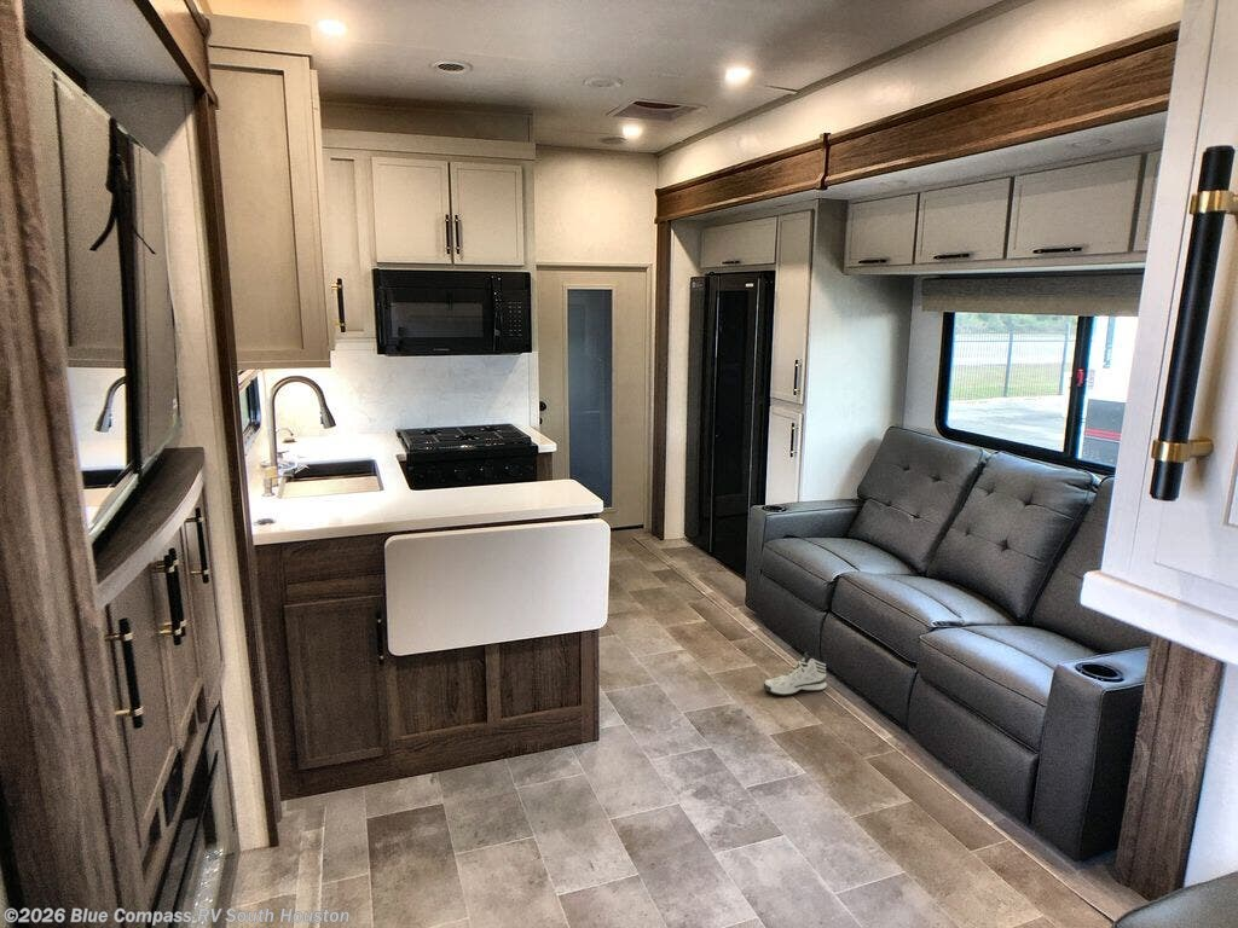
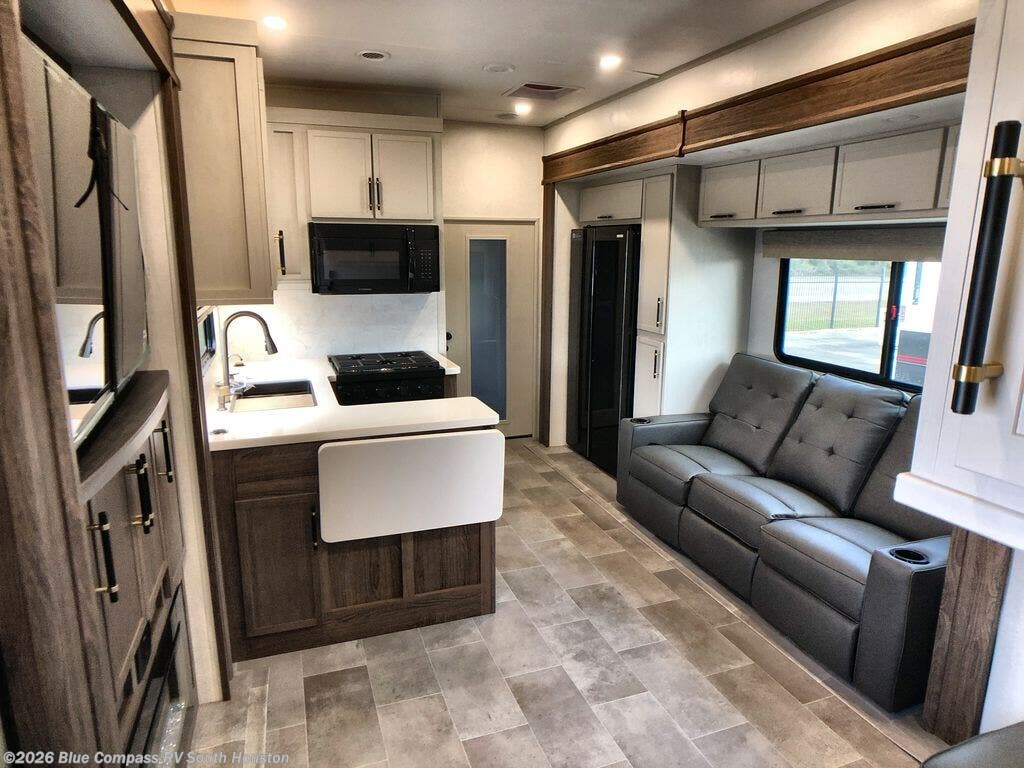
- sneaker (794, 671)
